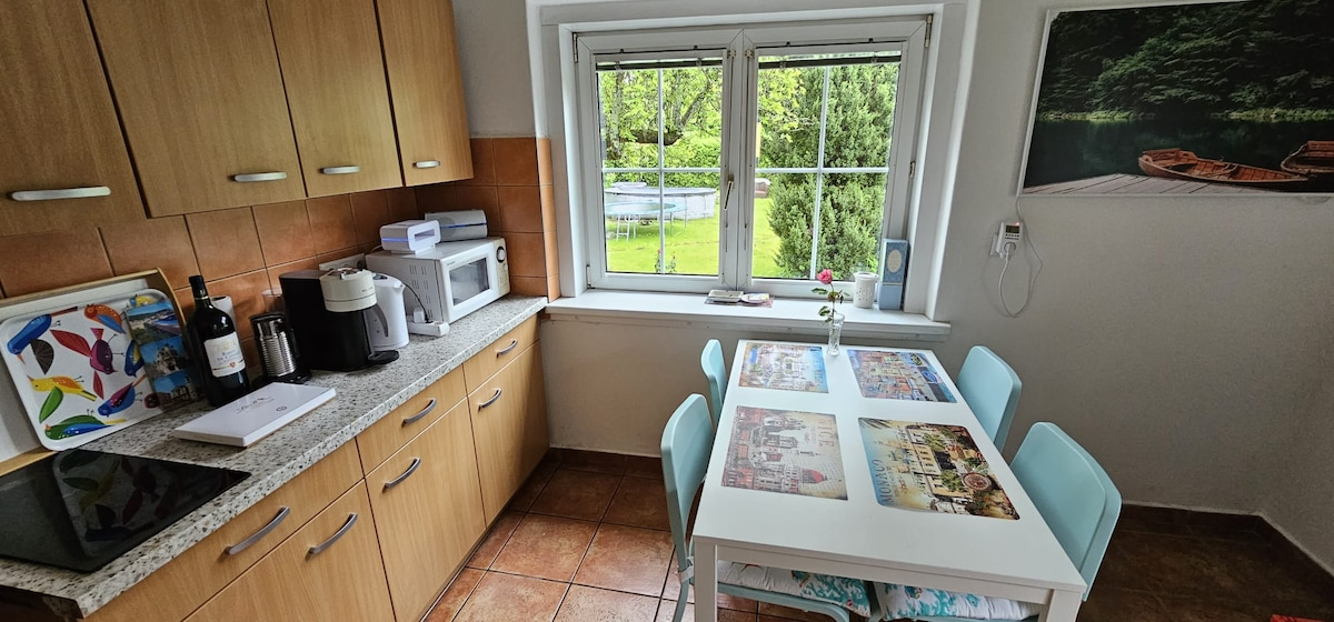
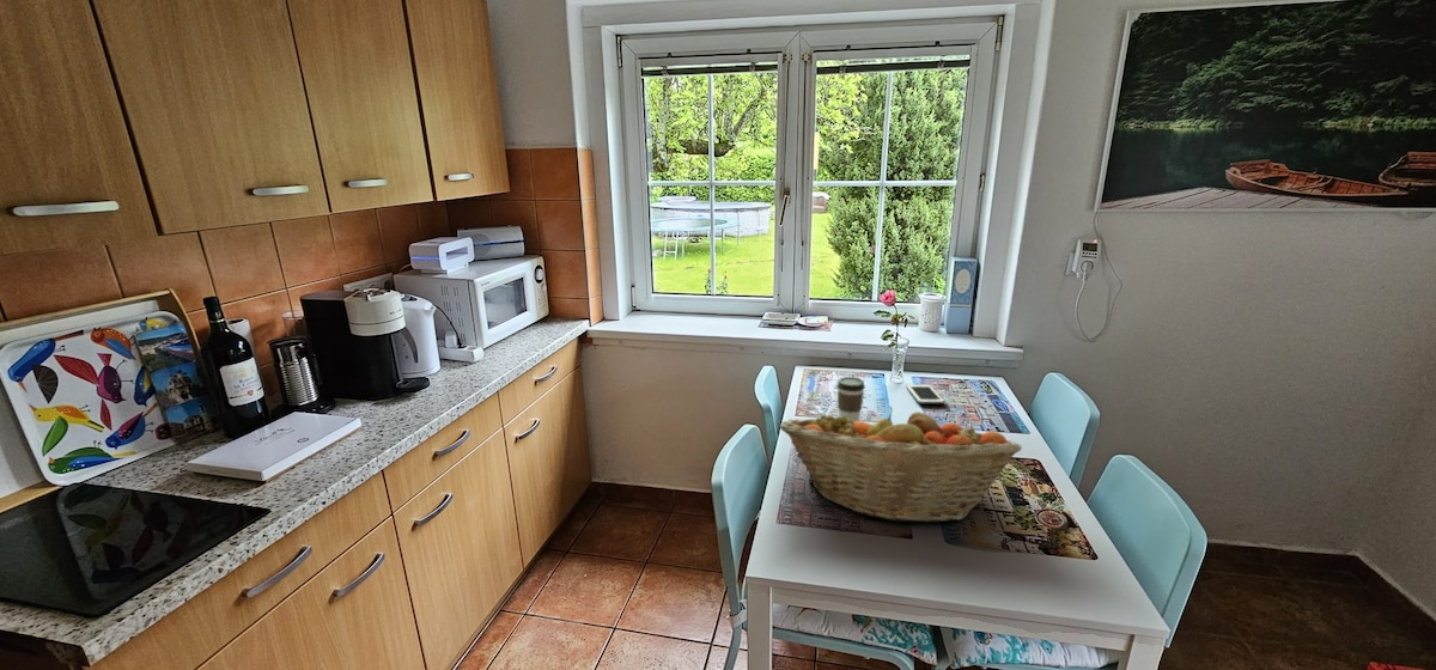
+ cell phone (924, 394)
+ fruit basket (893, 450)
+ coffee cup (850, 401)
